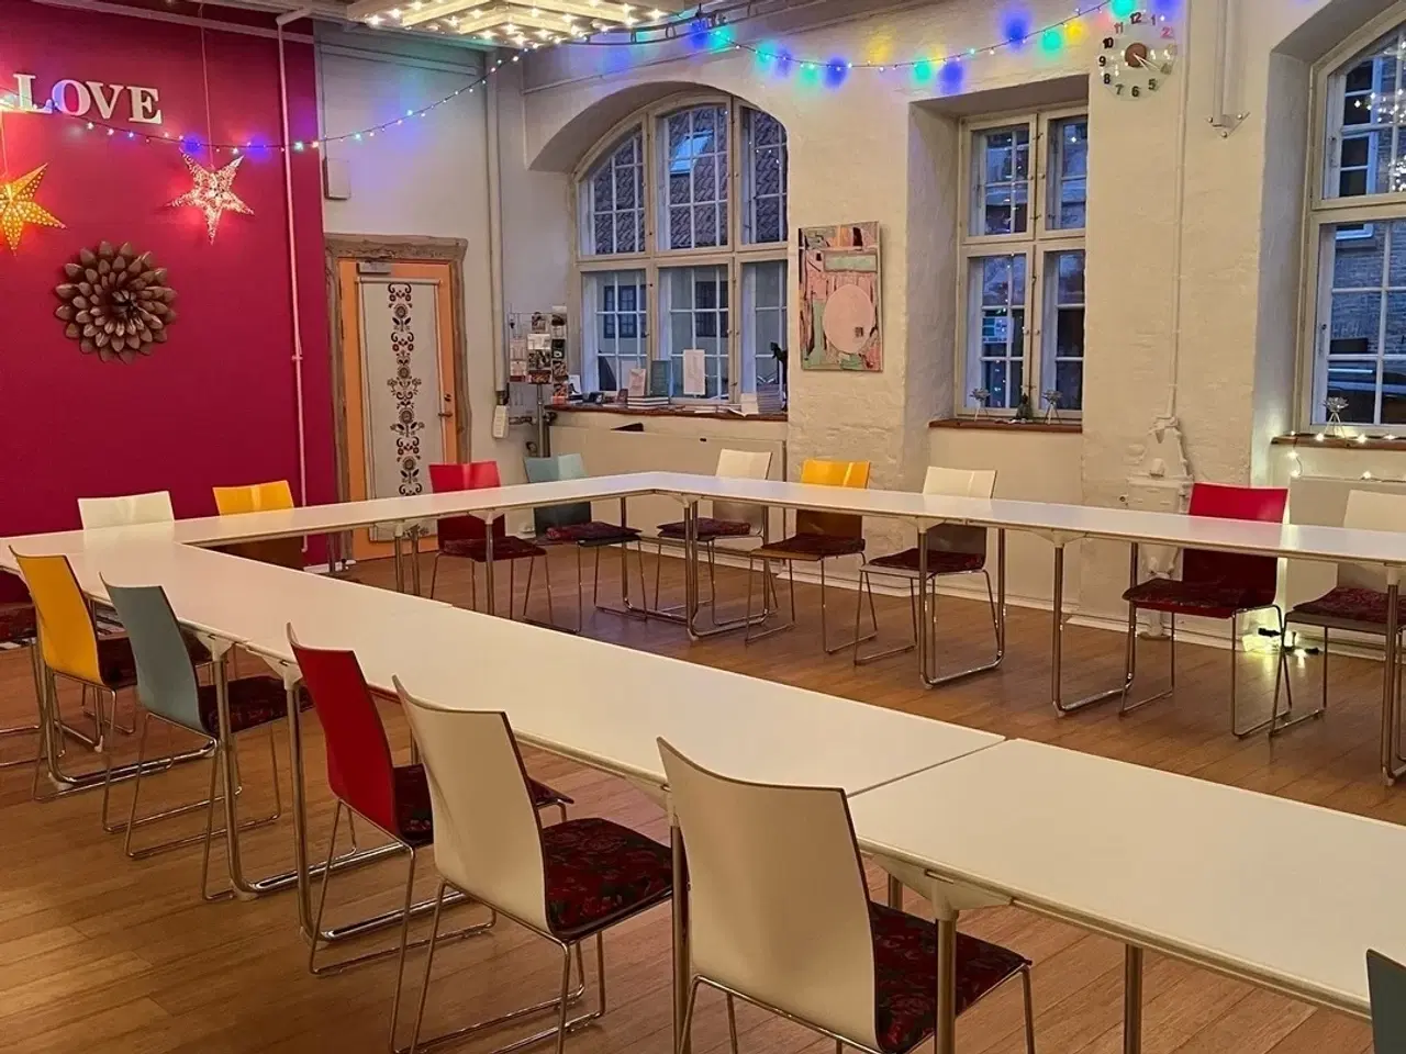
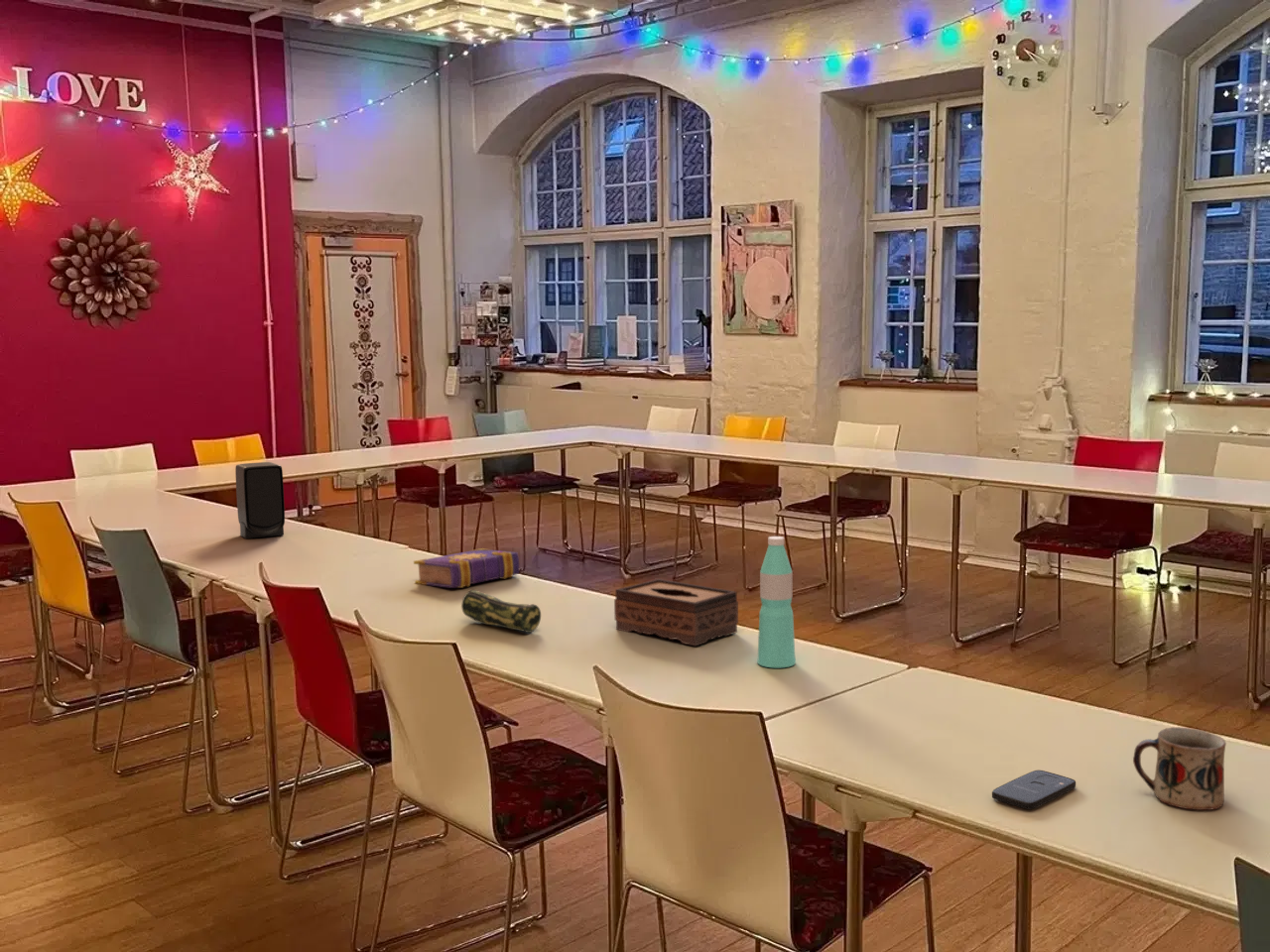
+ pencil case (502, 611)
+ book (468, 566)
+ mug (1184, 767)
+ smartphone (1034, 788)
+ water bottle (776, 600)
+ tissue box (676, 611)
+ speaker (260, 500)
